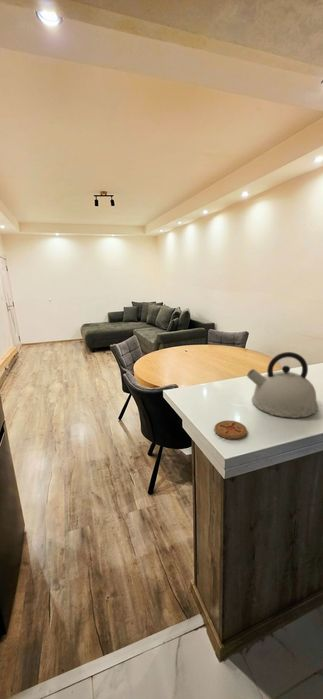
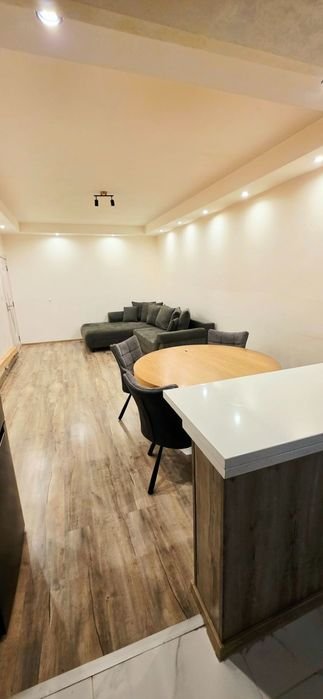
- kettle (282, 378)
- coaster (230, 429)
